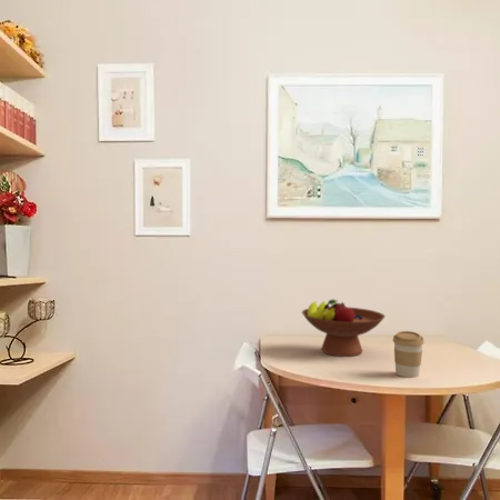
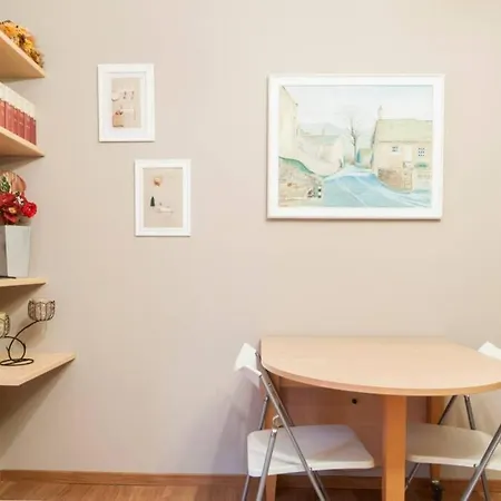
- coffee cup (408, 353)
- fruit bowl (342, 324)
